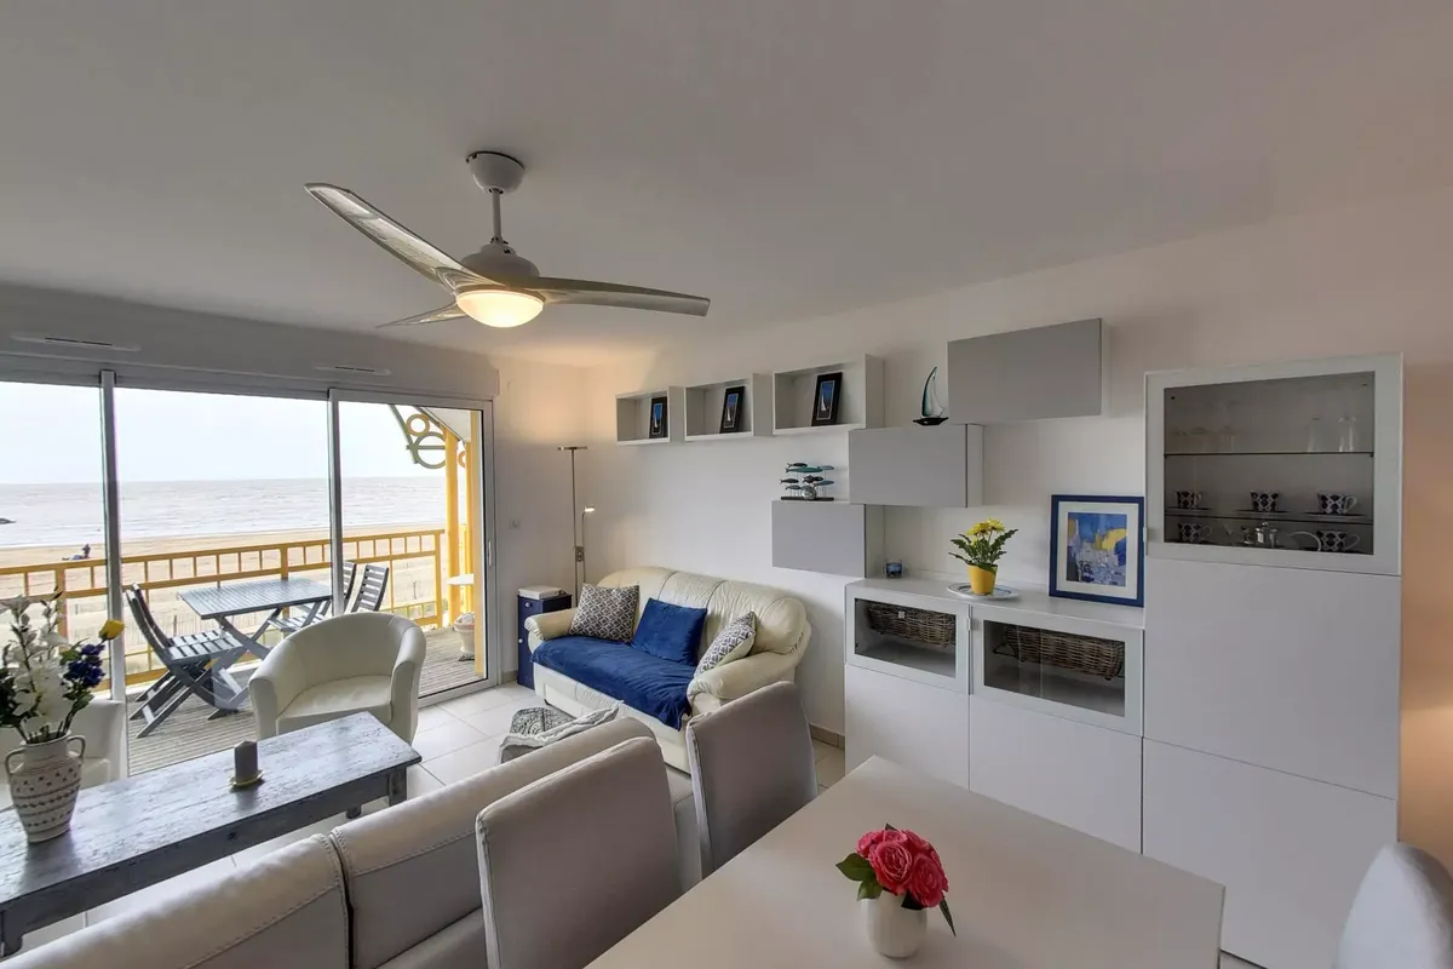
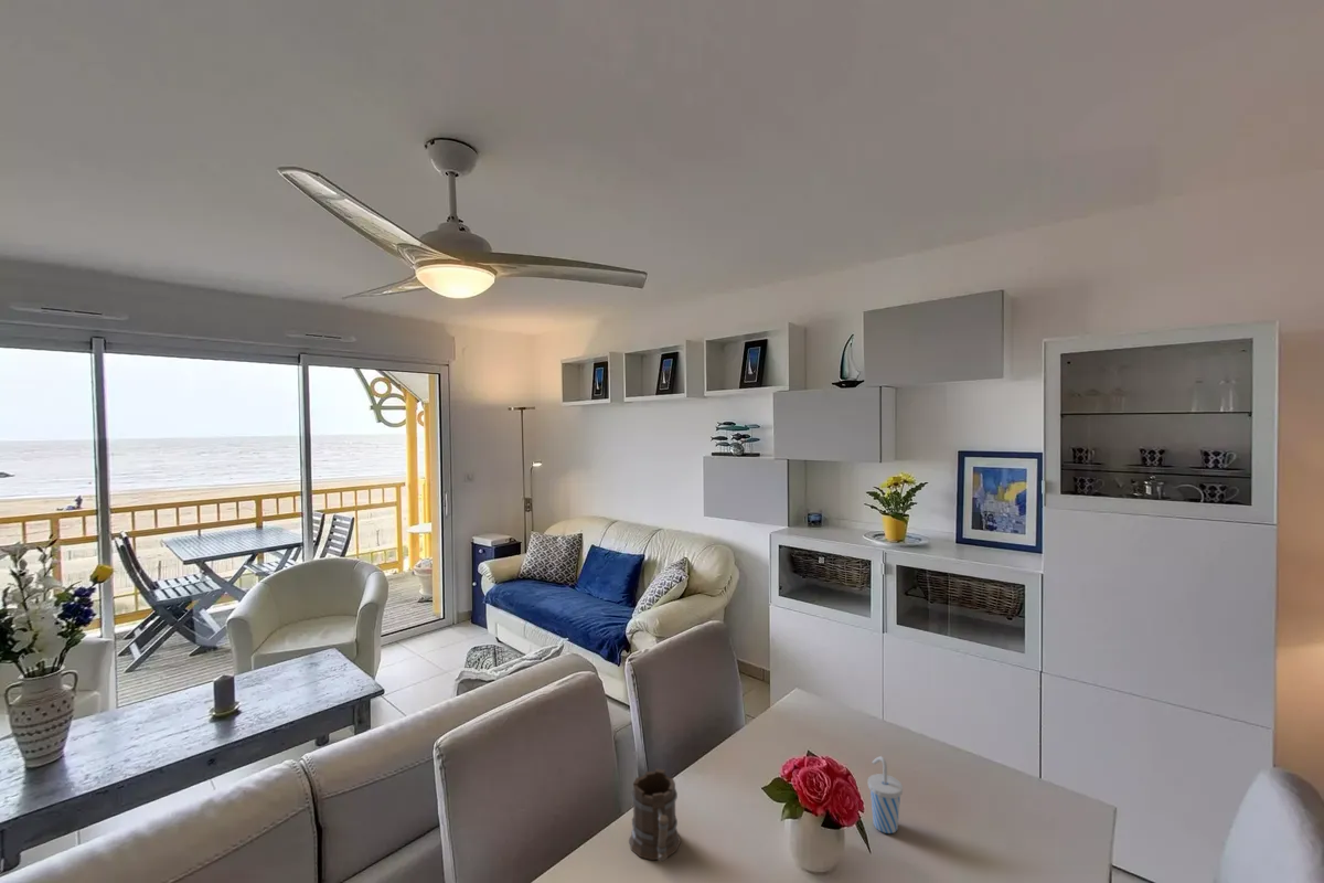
+ cup (884, 791)
+ mug (656, 818)
